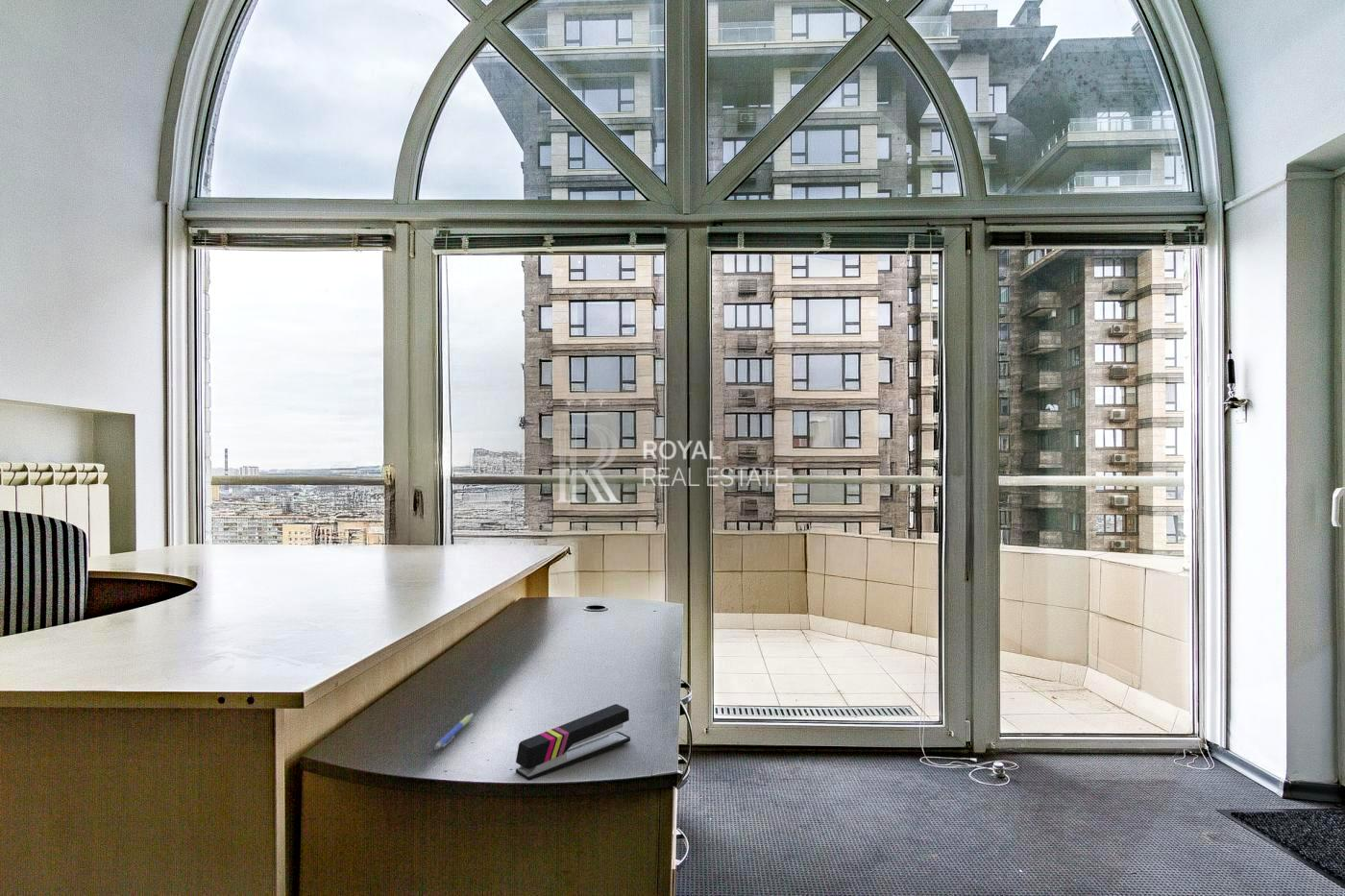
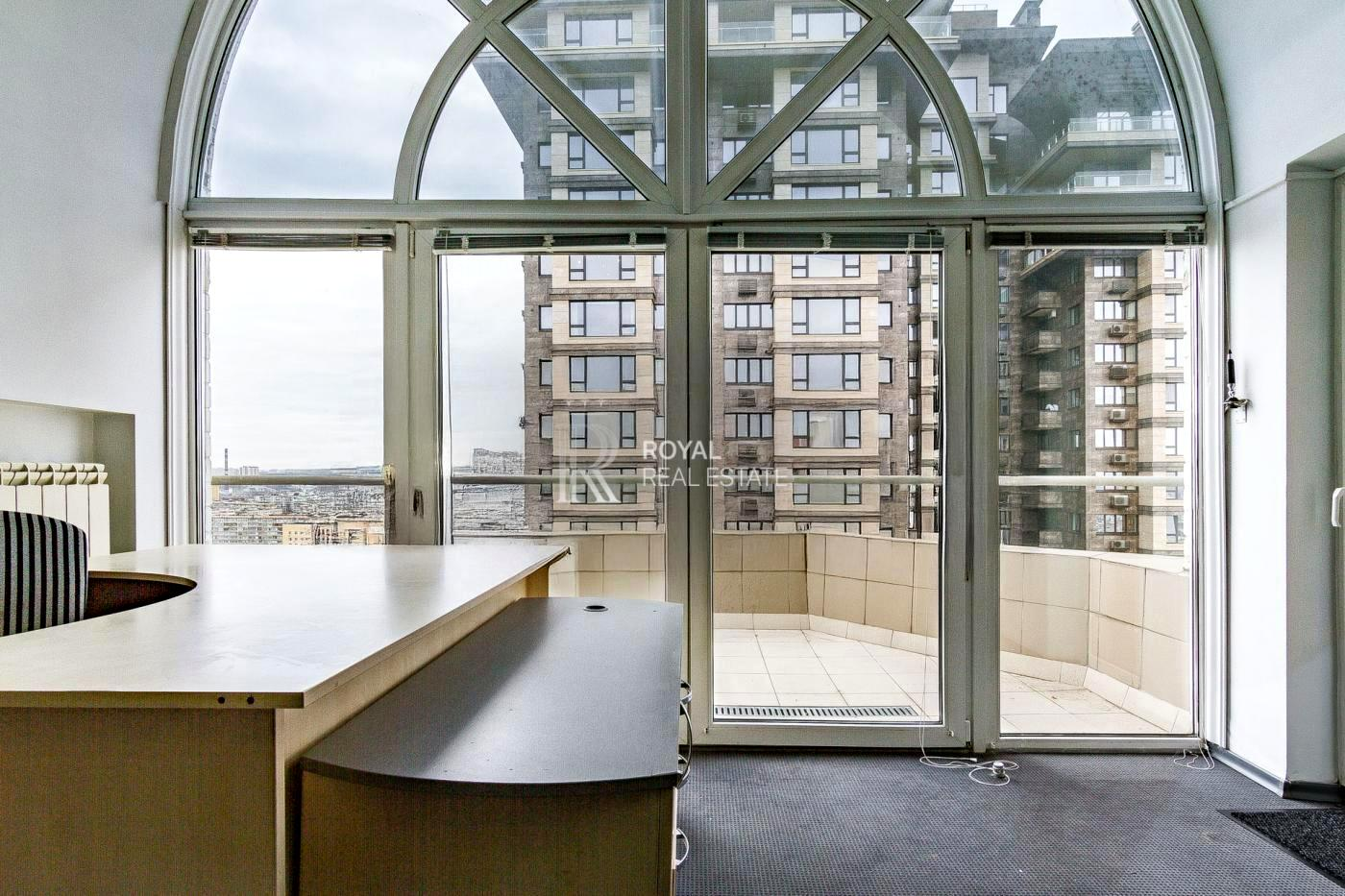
- stapler (575, 739)
- pen (455, 729)
